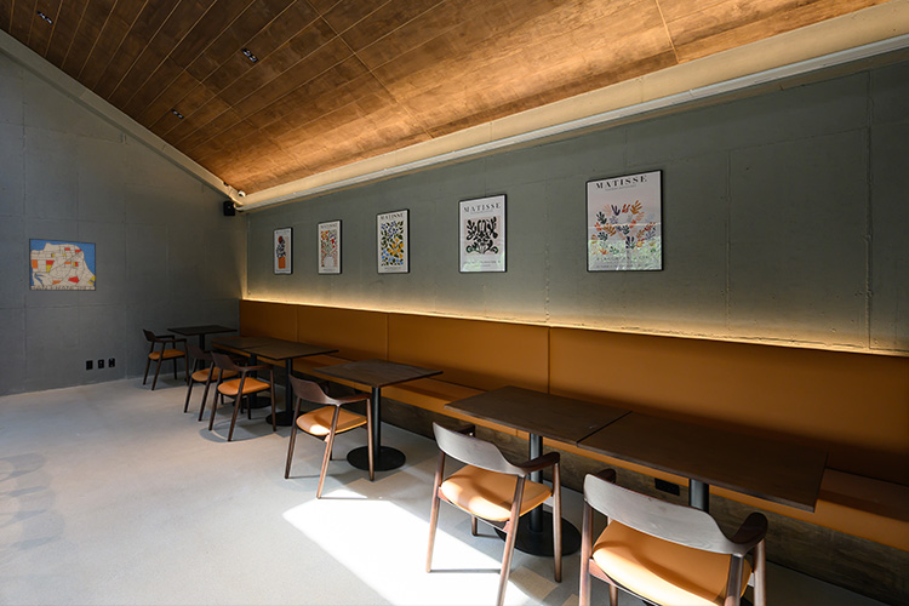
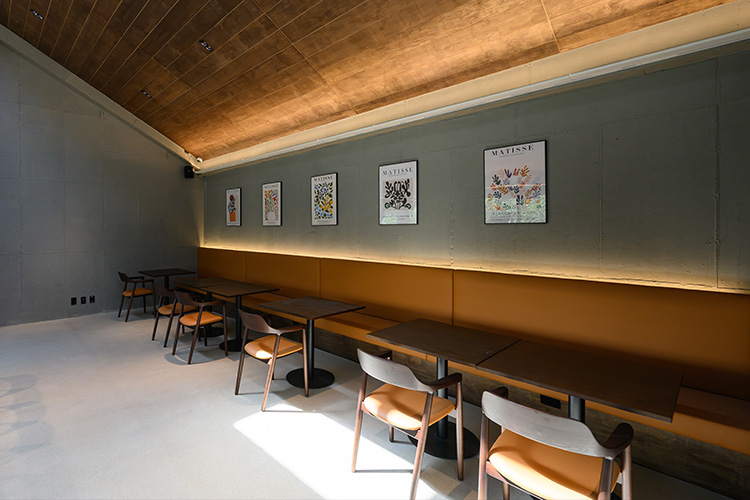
- wall art (63, 265)
